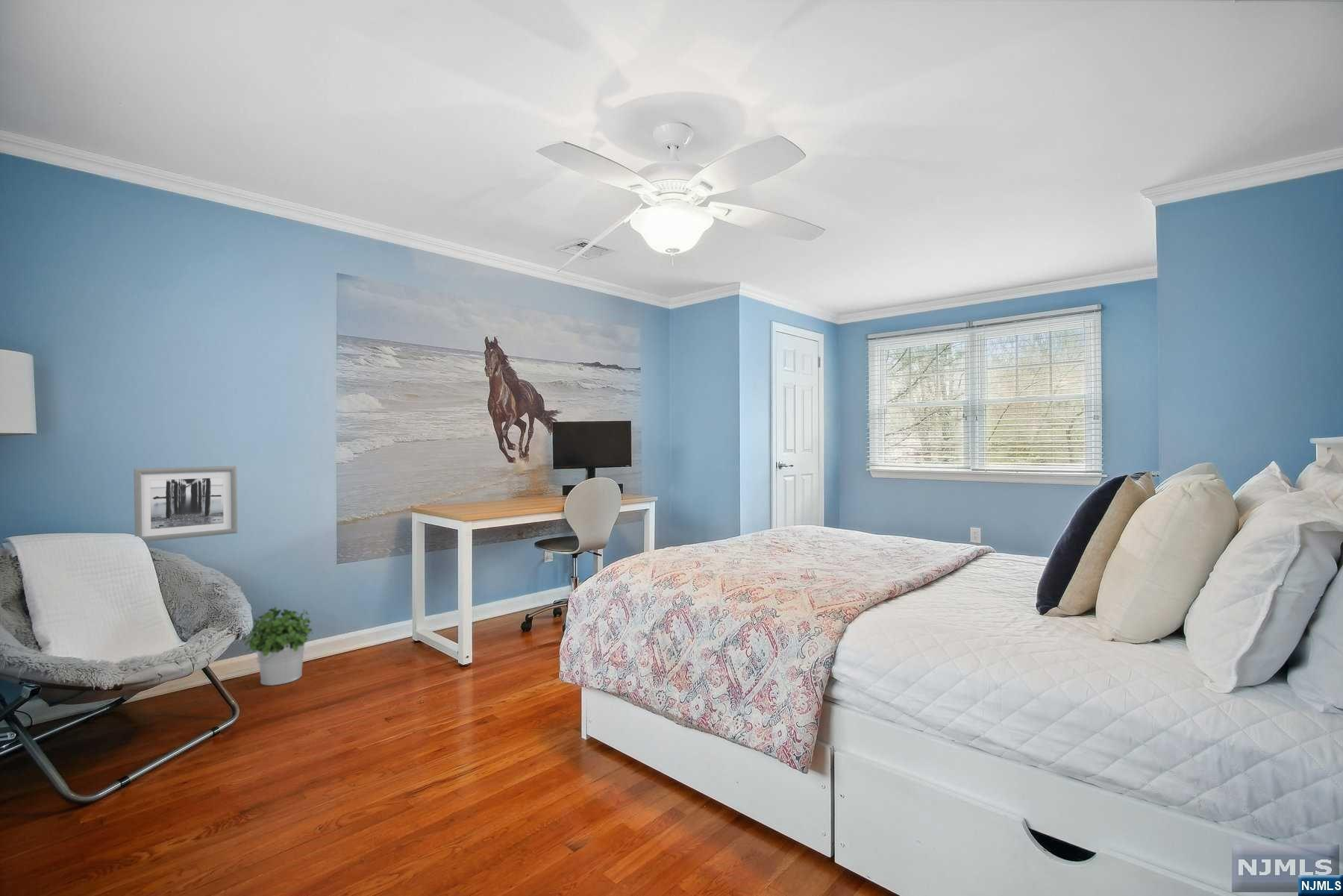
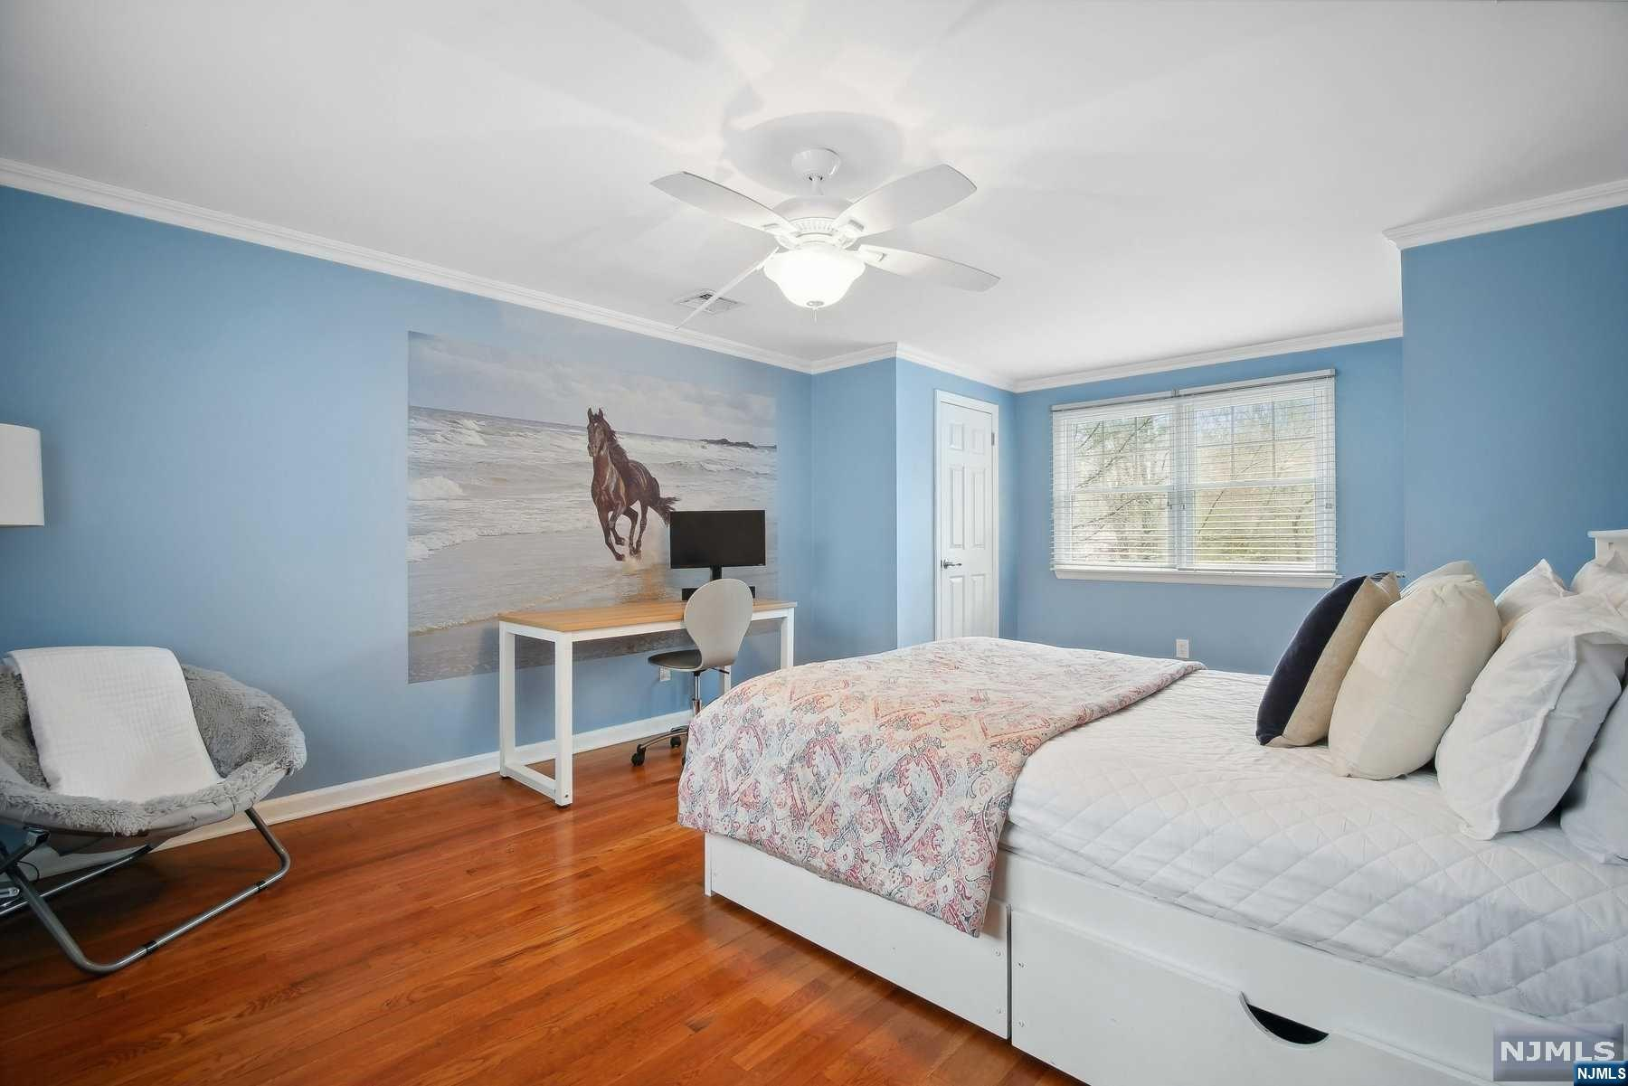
- wall art (188, 502)
- potted plant (278, 645)
